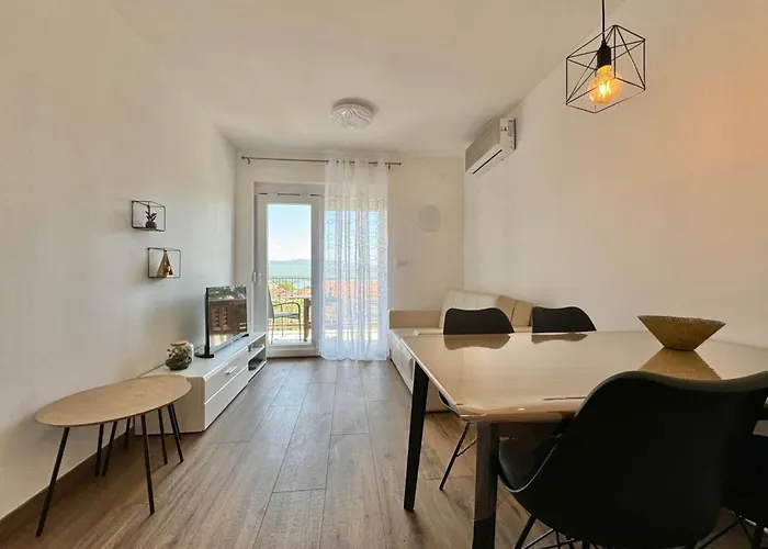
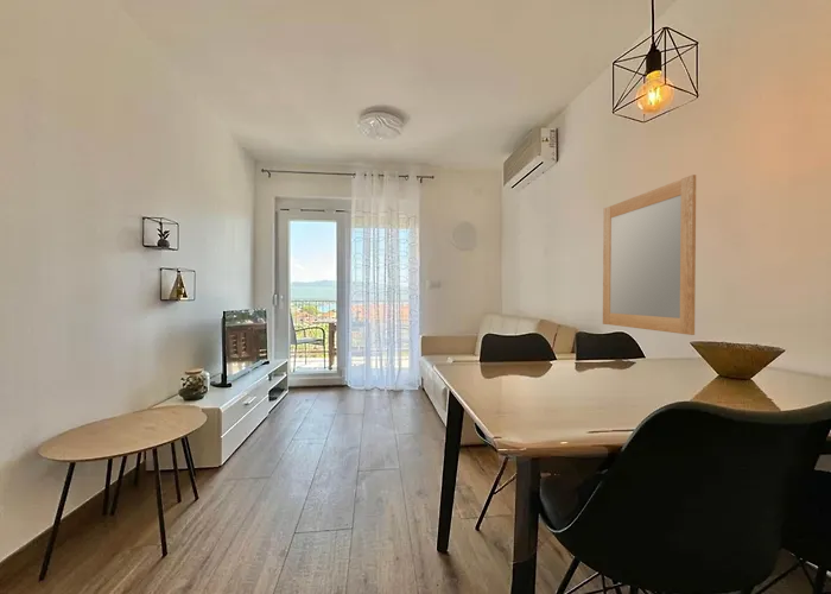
+ home mirror (641, 261)
